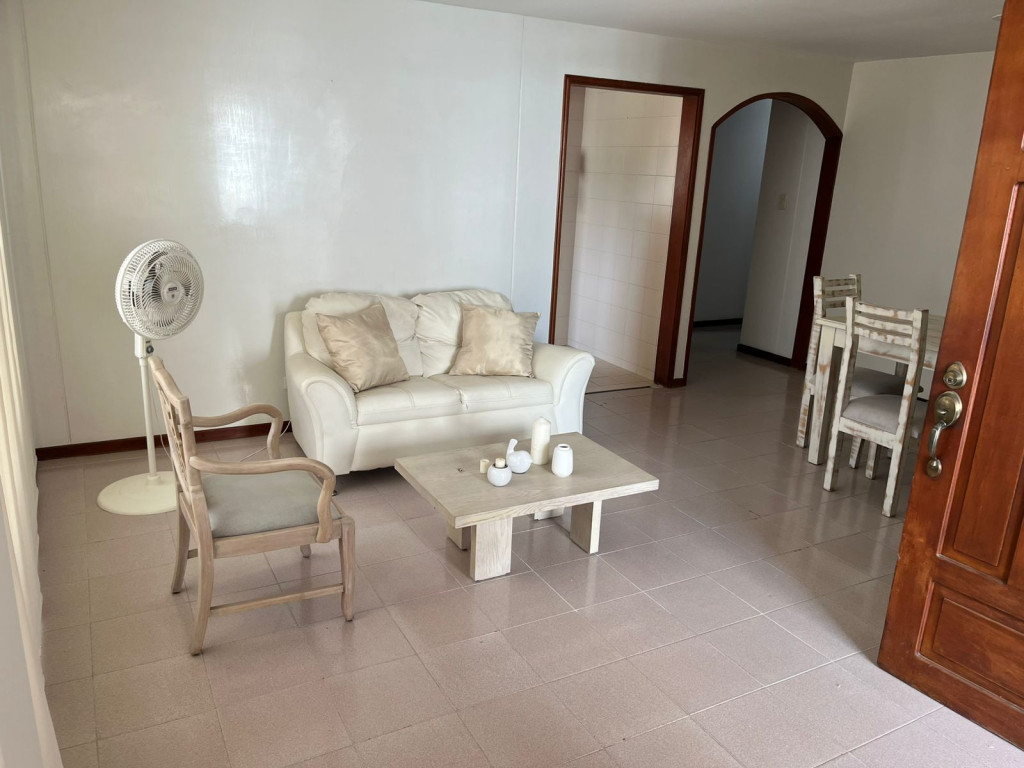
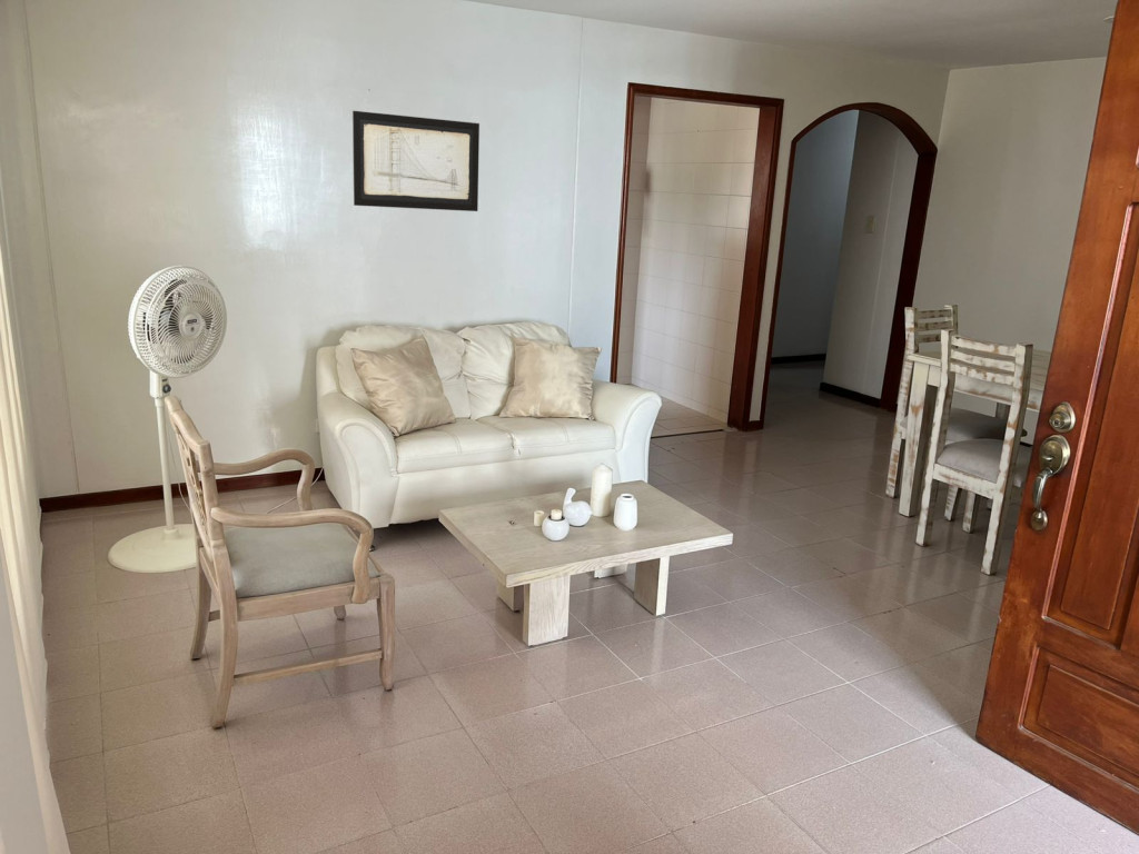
+ wall art (417, 163)
